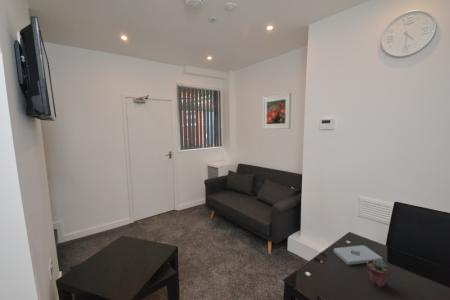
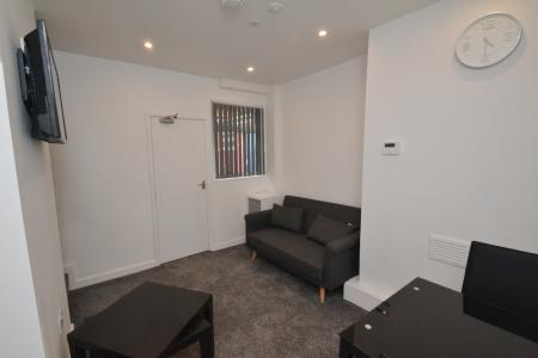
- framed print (275, 112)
- notepad (356, 254)
- potted succulent (378, 270)
